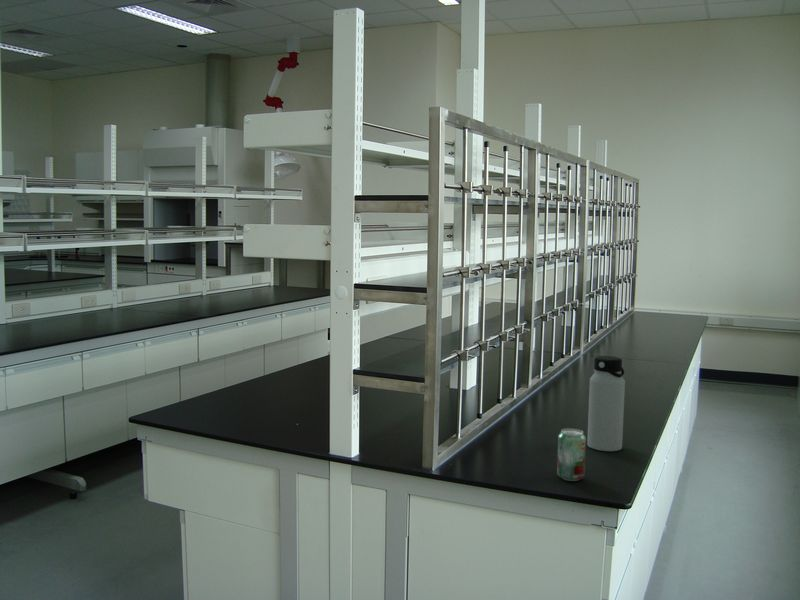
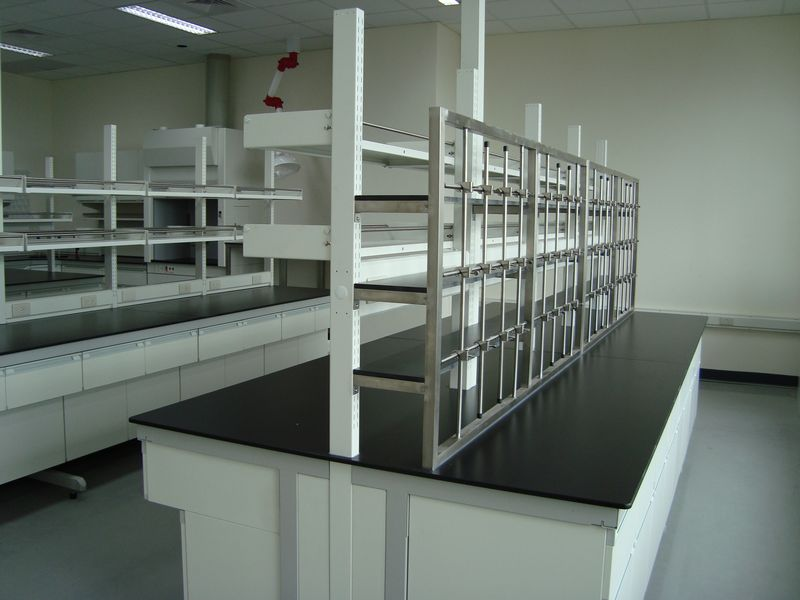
- water bottle (606, 402)
- beverage can (571, 454)
